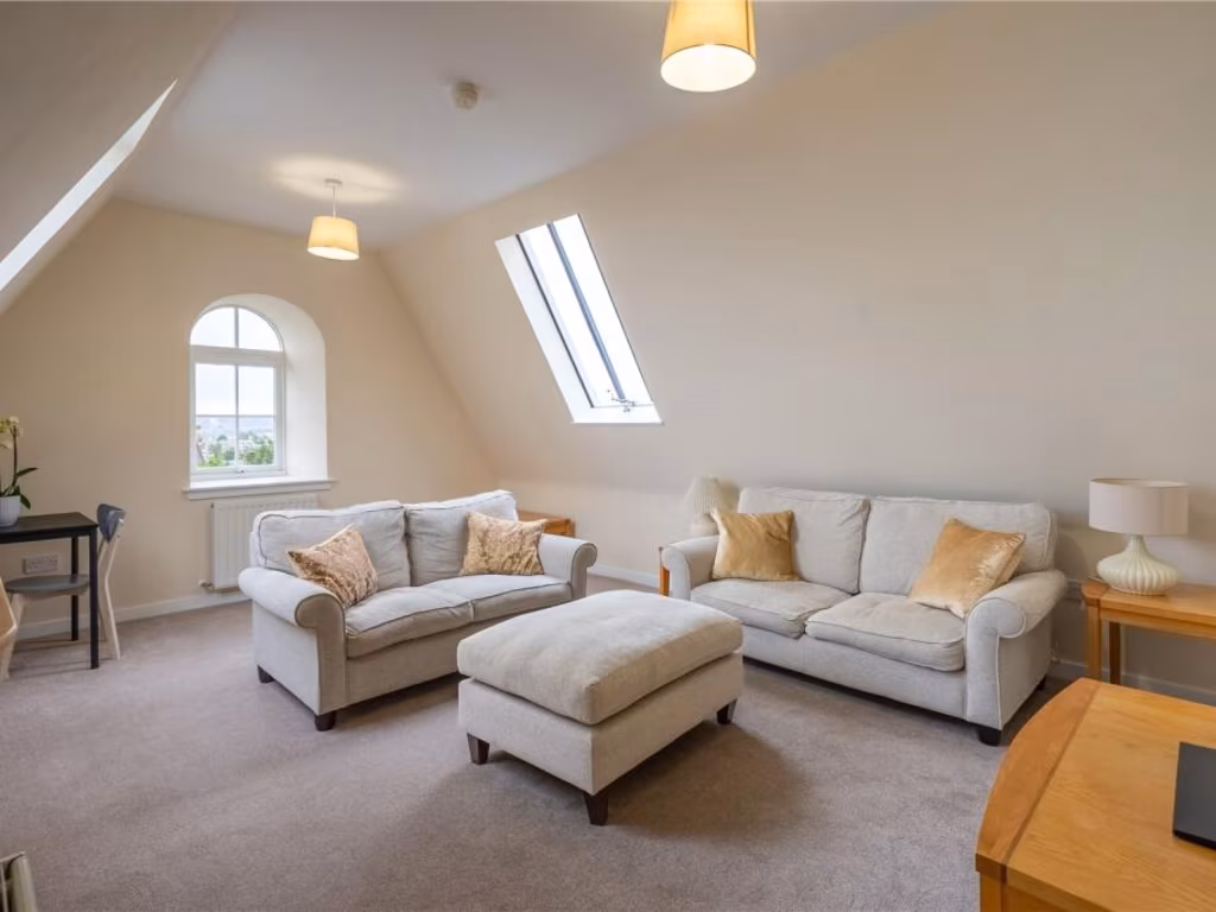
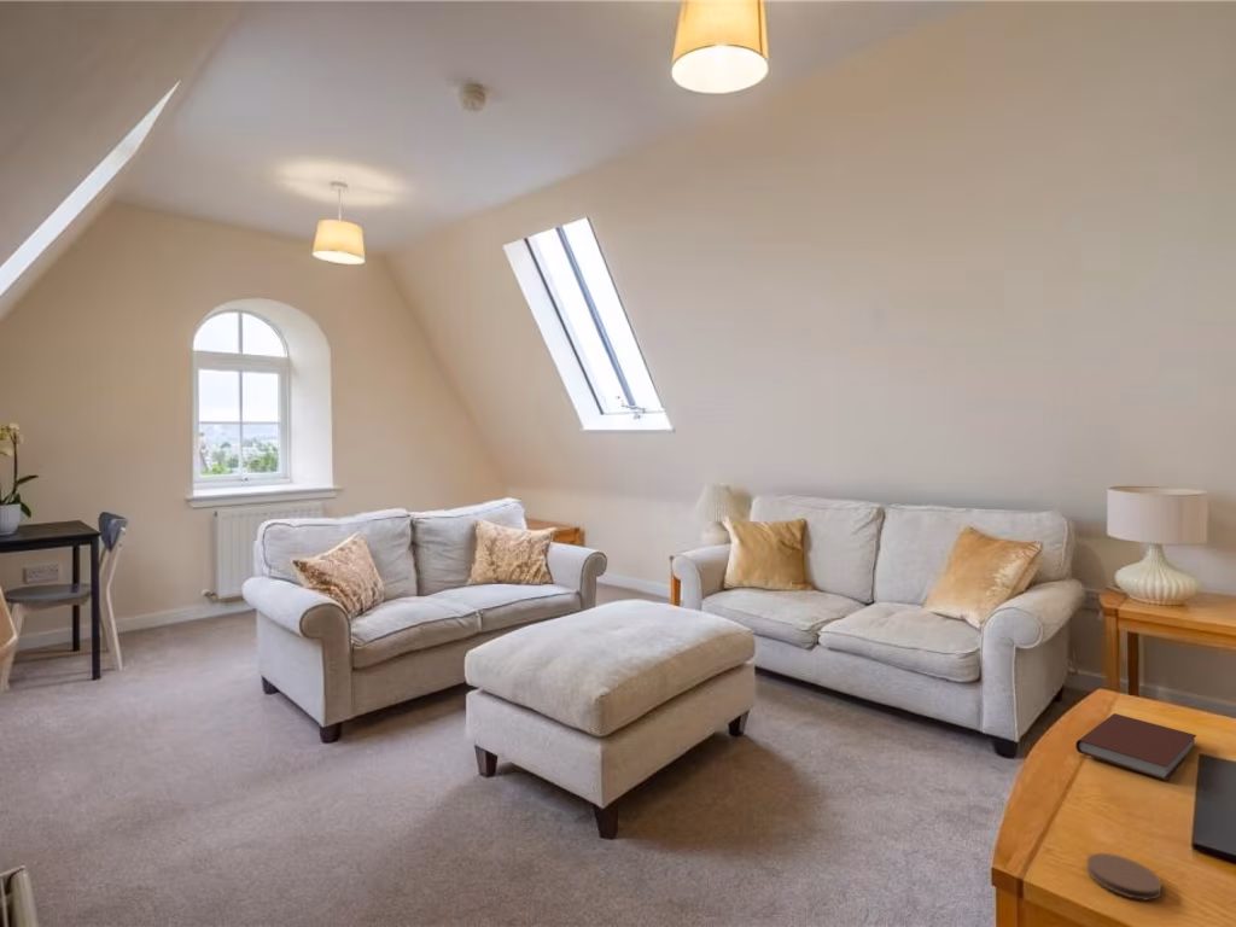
+ coaster (1123, 875)
+ book (1136, 742)
